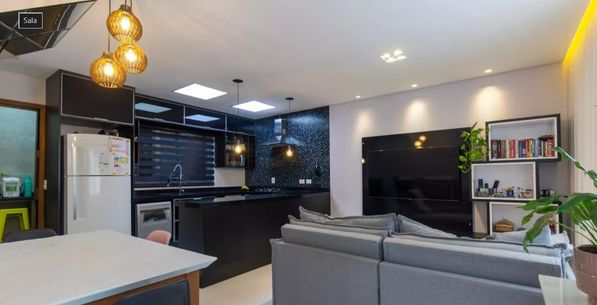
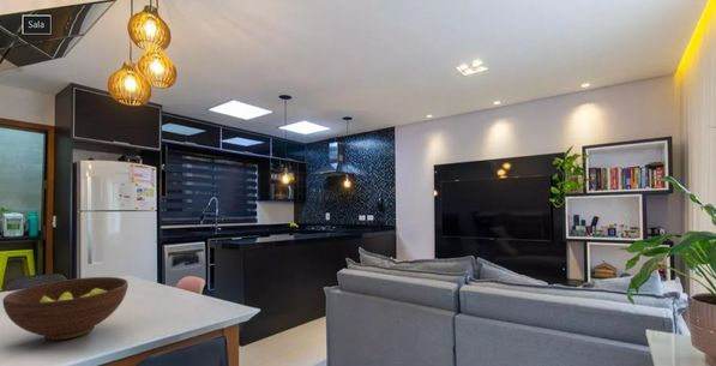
+ fruit bowl (70, 311)
